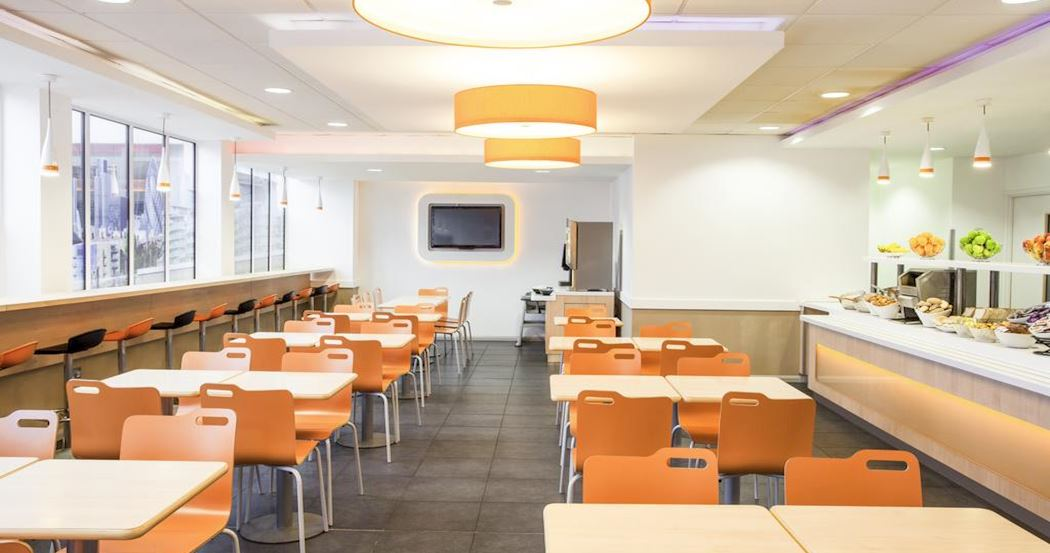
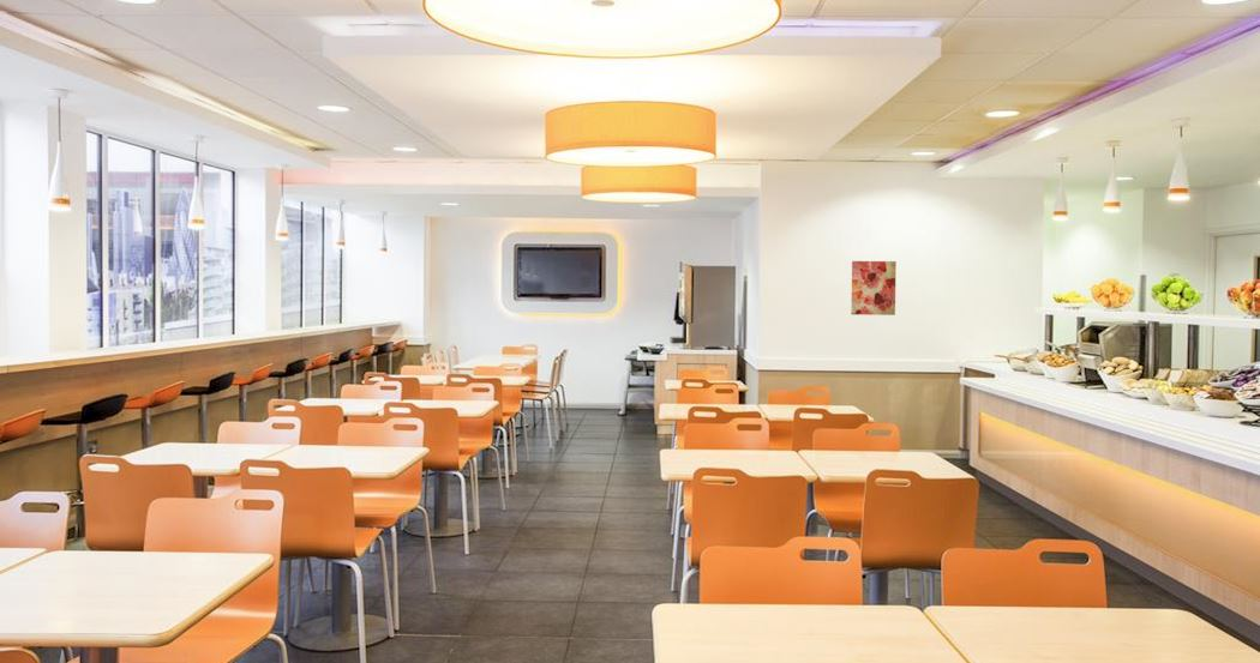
+ wall art (872, 288)
